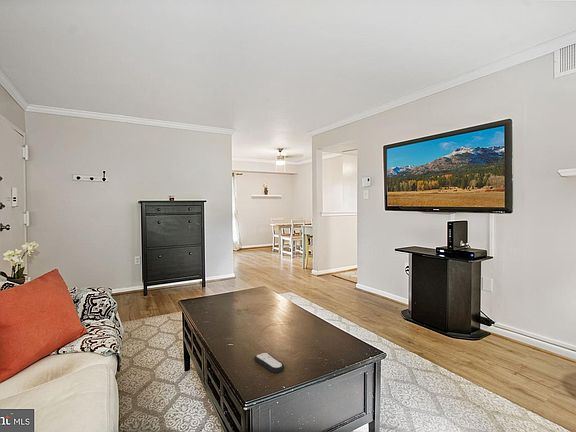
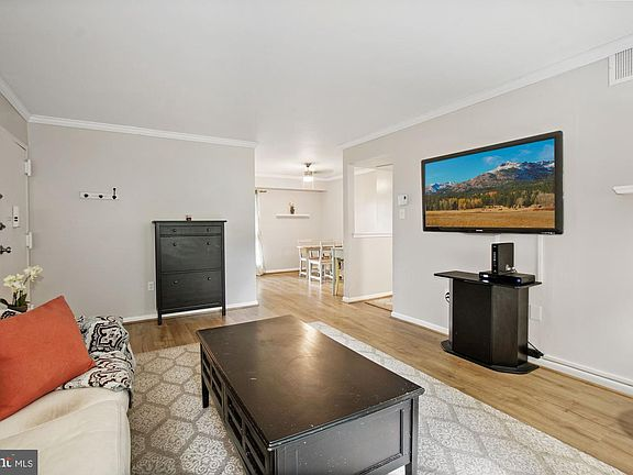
- remote control (269, 361)
